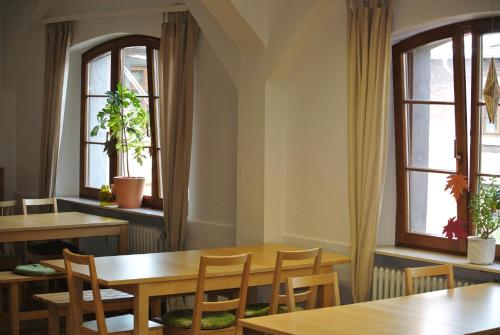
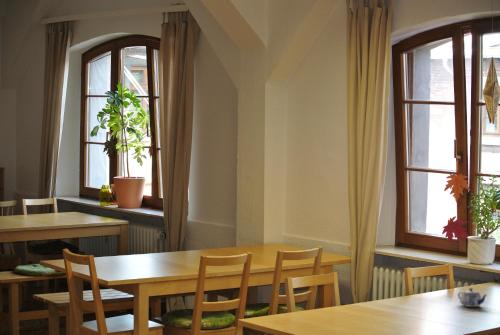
+ teapot (472, 297)
